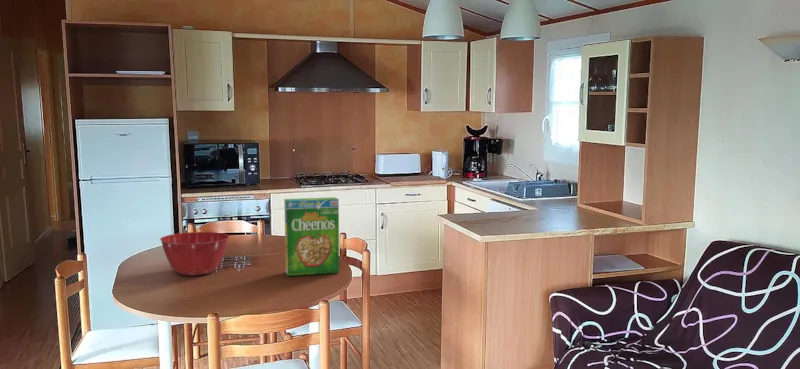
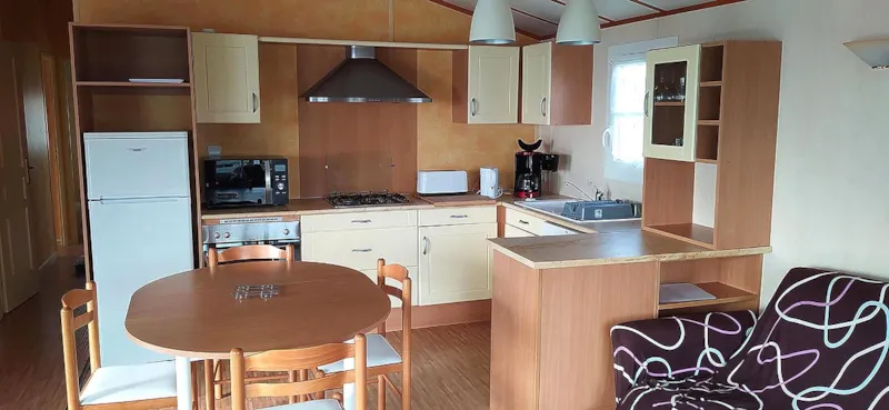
- mixing bowl (195, 254)
- cereal box (311, 236)
